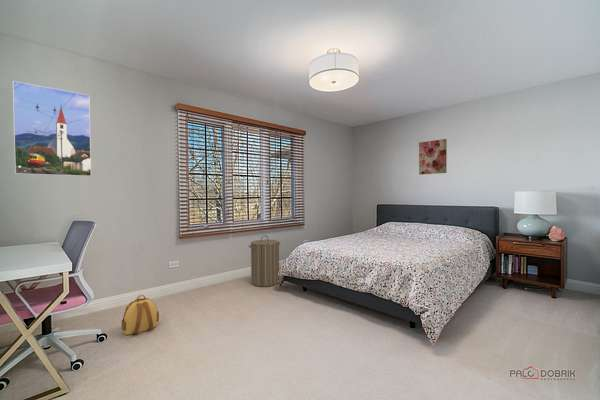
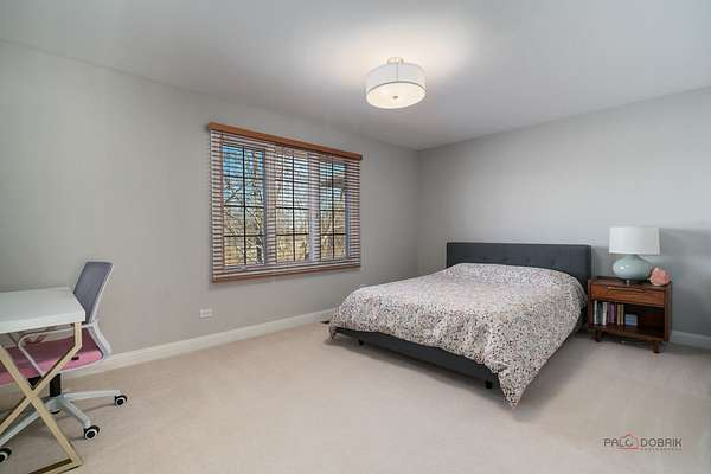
- backpack (141, 312)
- laundry hamper (265, 258)
- wall art (432, 157)
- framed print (54, 132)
